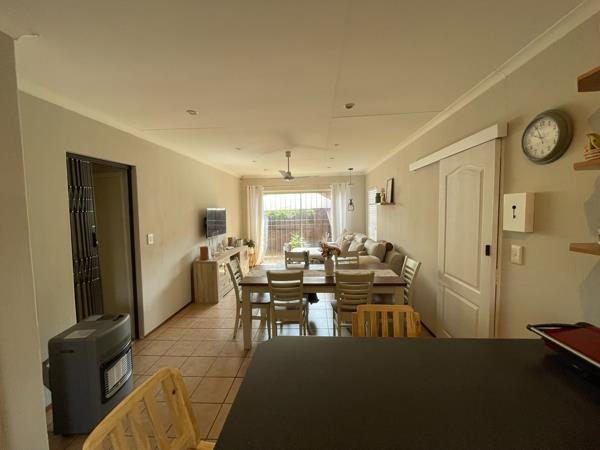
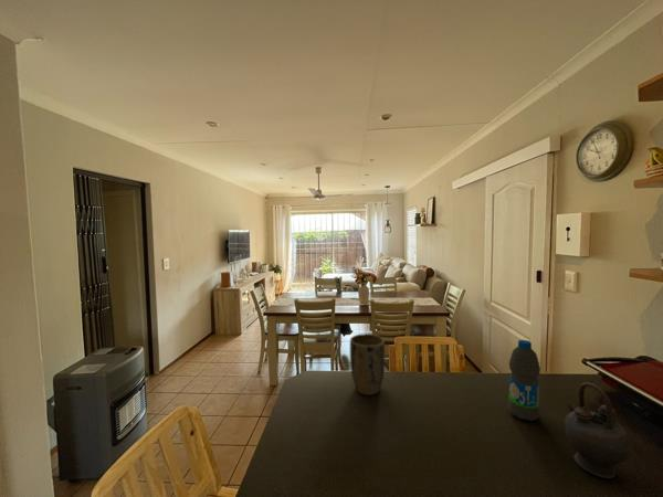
+ water bottle (524, 378)
+ plant pot (367, 363)
+ teapot (590, 422)
